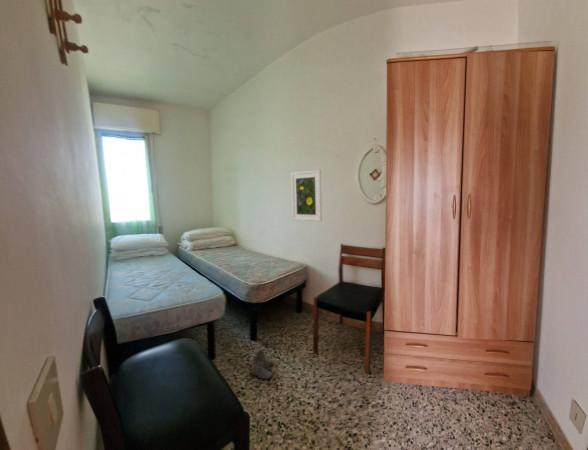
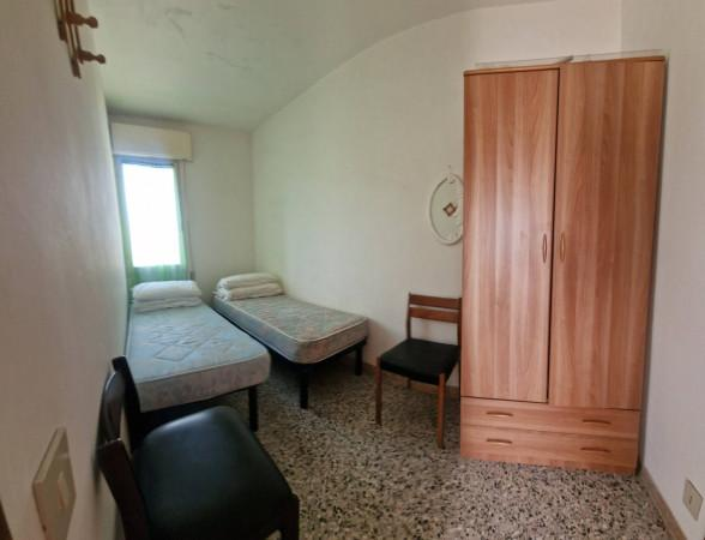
- boots (263, 363)
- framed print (305, 196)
